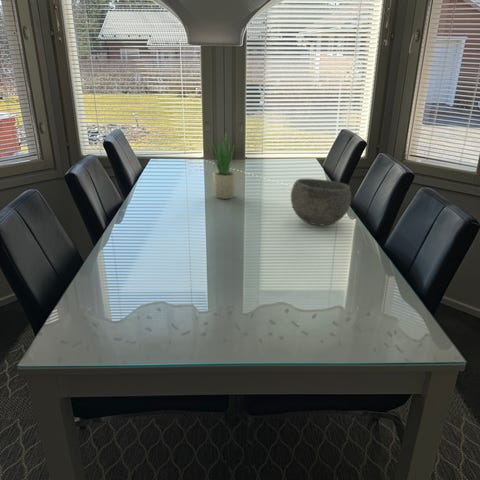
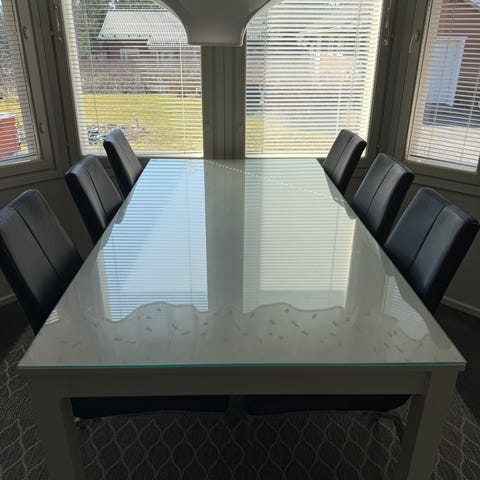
- potted plant (222, 163)
- bowl (320, 202)
